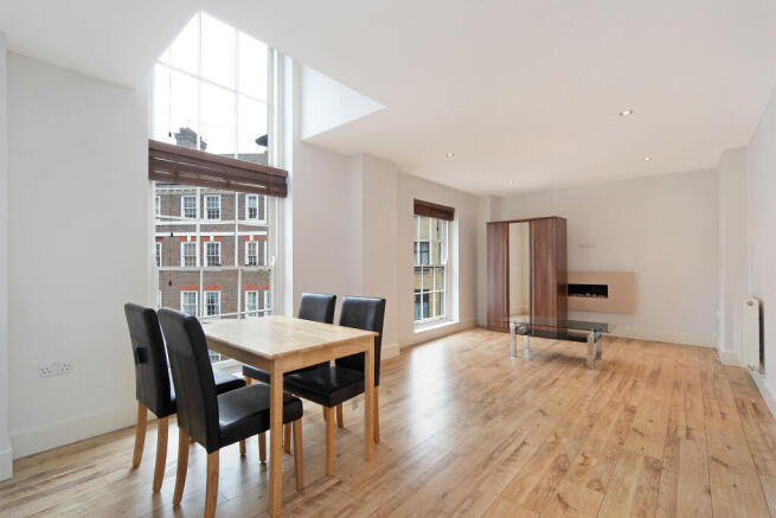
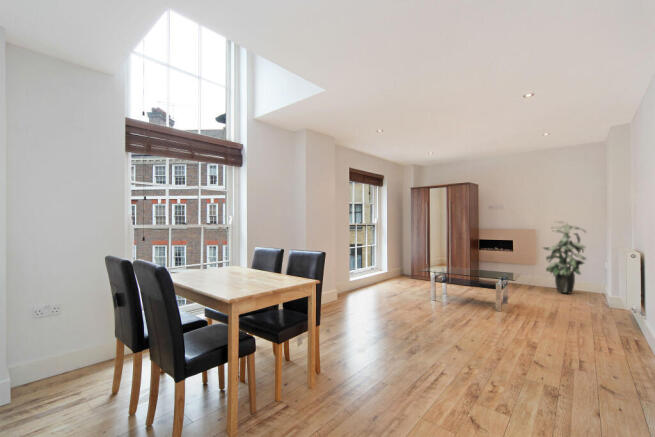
+ indoor plant (563, 256)
